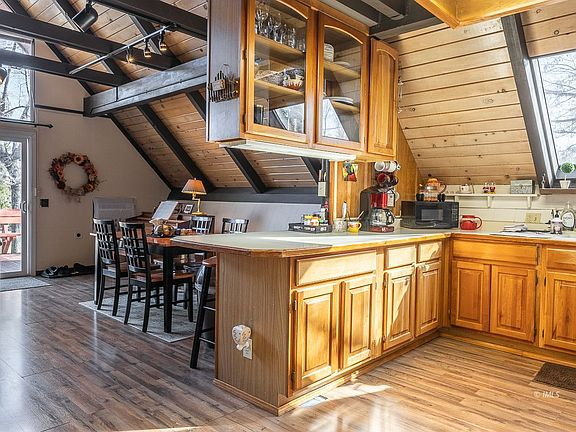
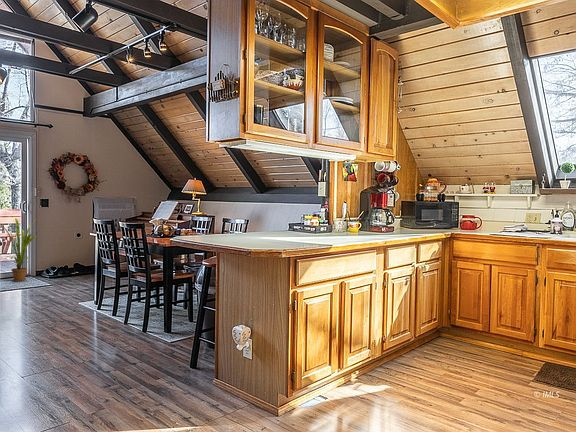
+ house plant (17, 248)
